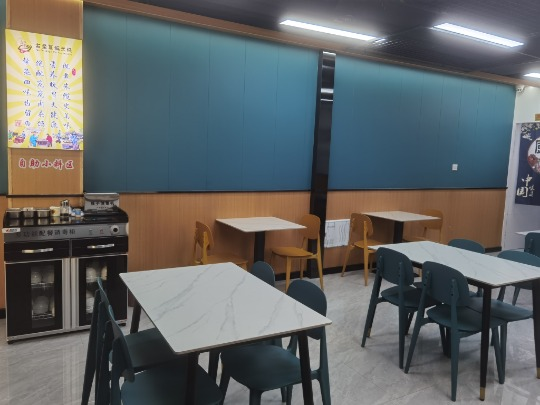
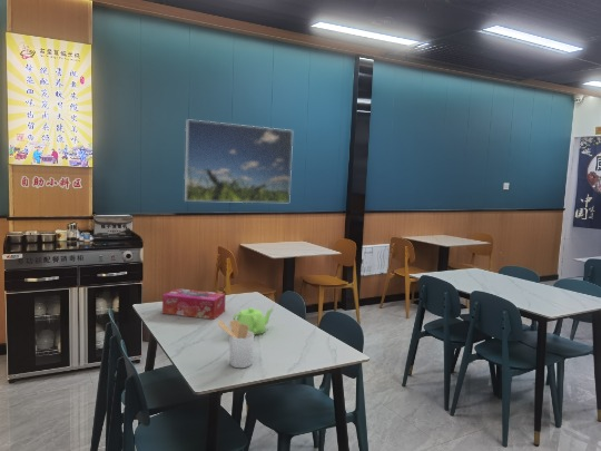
+ utensil holder (235, 342)
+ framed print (240, 164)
+ tissue box (194, 303)
+ teapot (253, 318)
